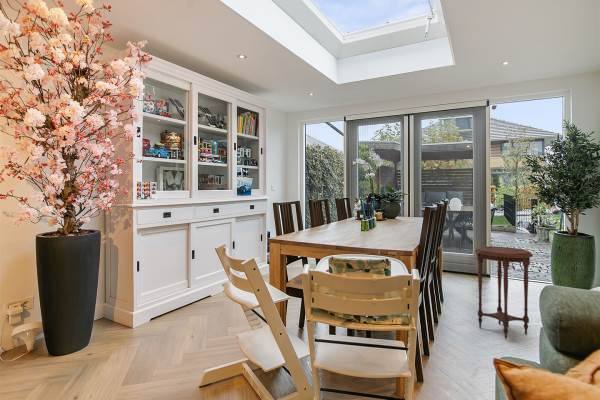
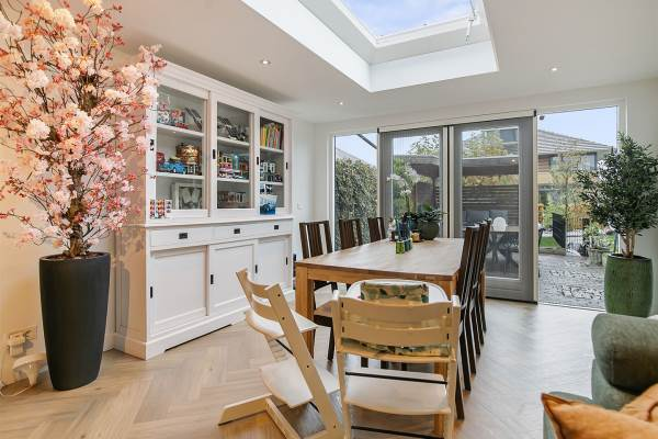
- side table (504, 290)
